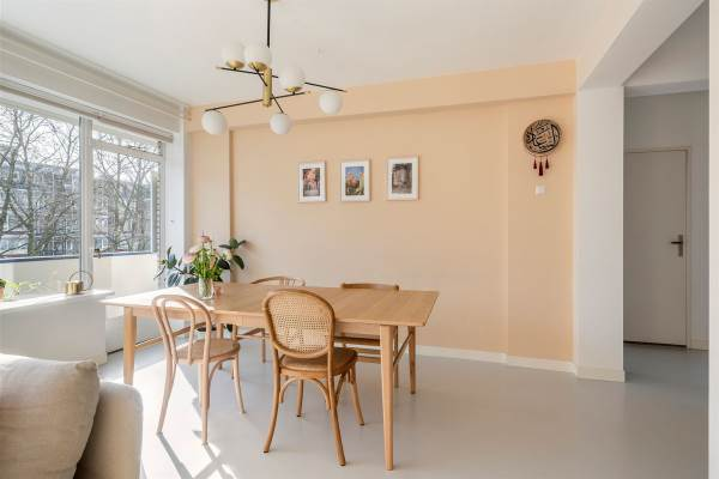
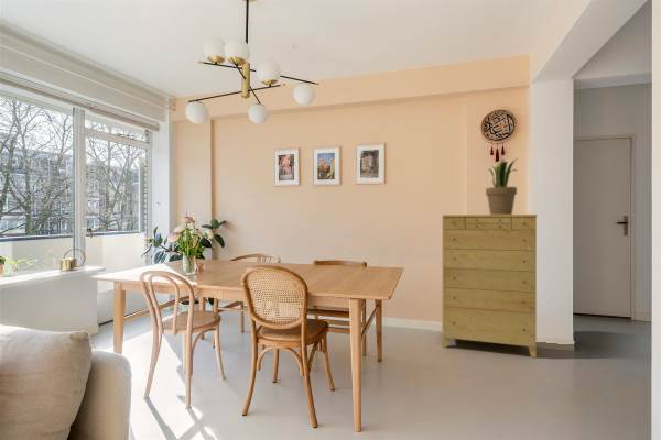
+ dresser (485, 279)
+ potted plant (503, 186)
